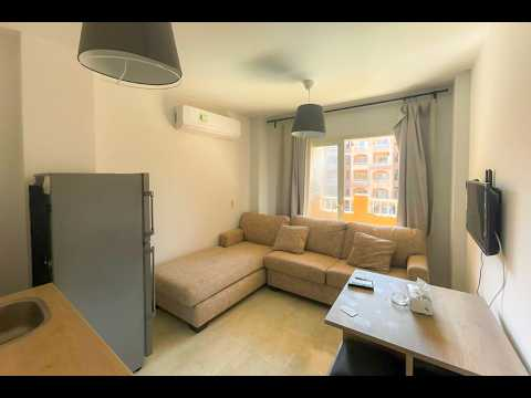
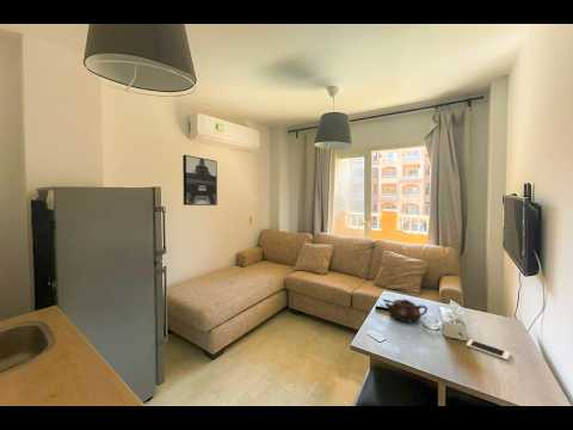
+ wall art (201, 182)
+ cell phone (487, 349)
+ teapot (405, 308)
